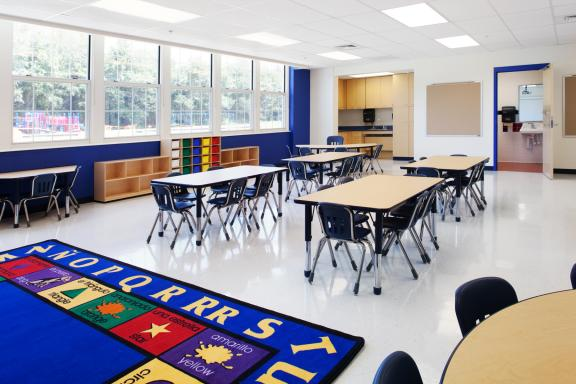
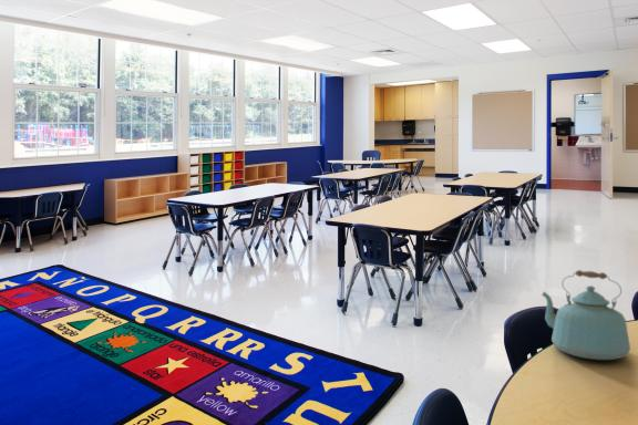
+ kettle (583, 310)
